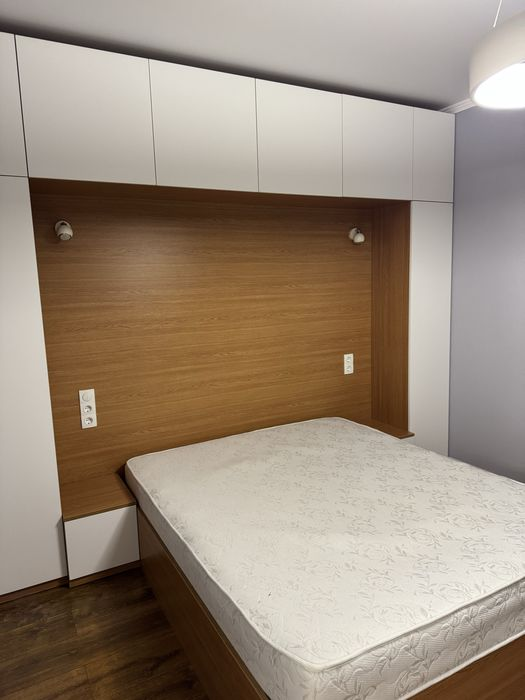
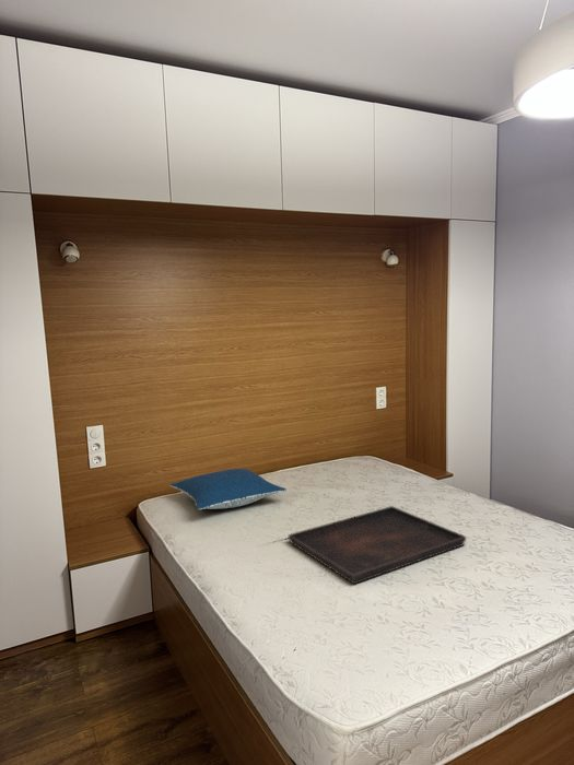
+ serving tray (375, 540)
+ pillow (225, 487)
